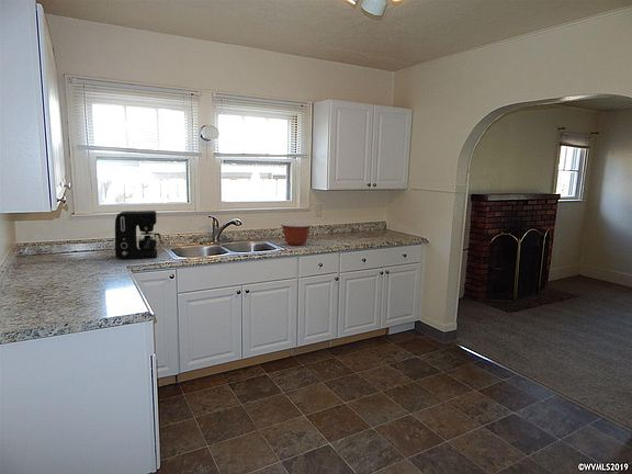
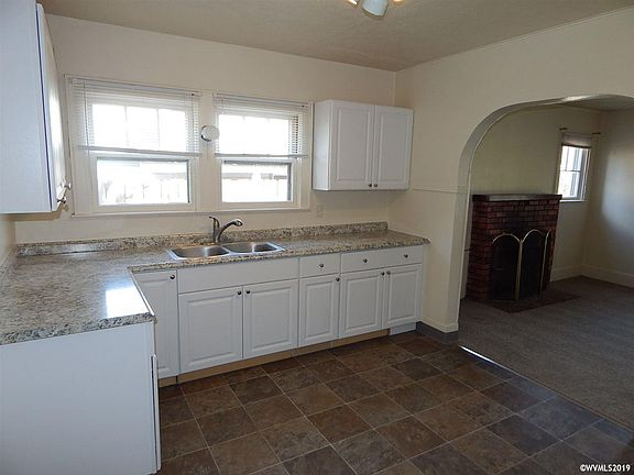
- coffee maker (140, 234)
- mixing bowl (295, 234)
